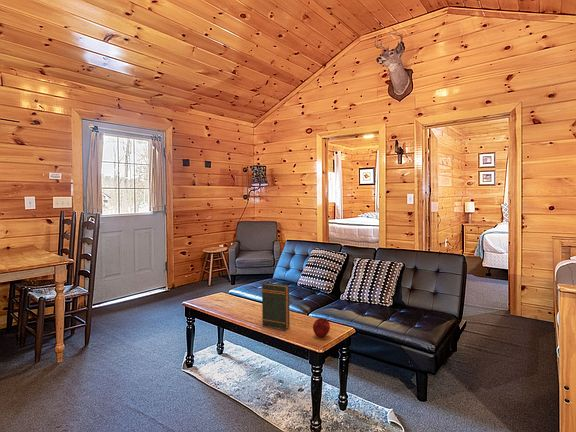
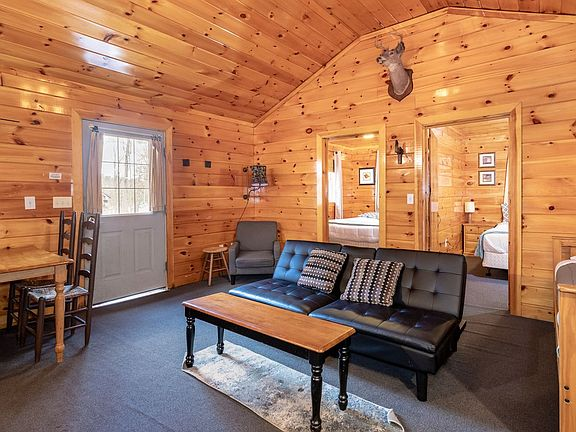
- apple (321, 327)
- book (275, 305)
